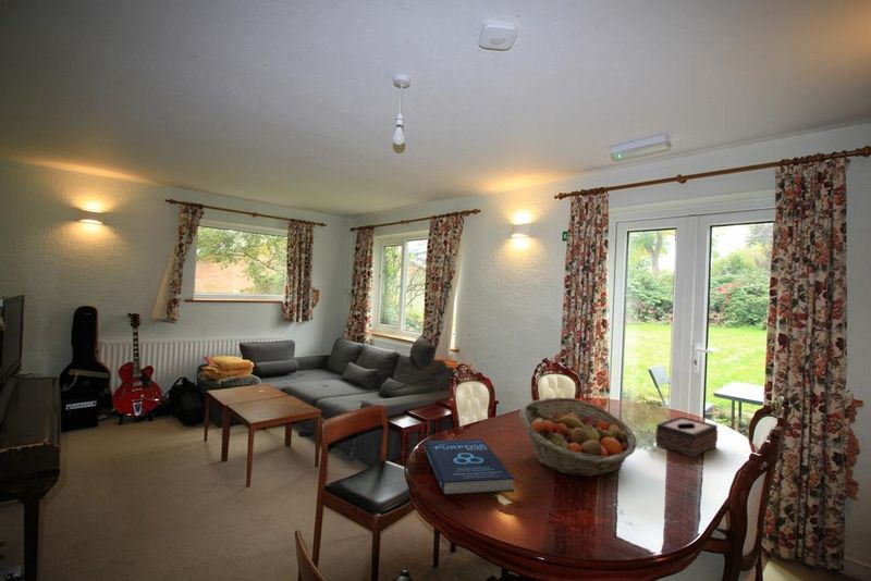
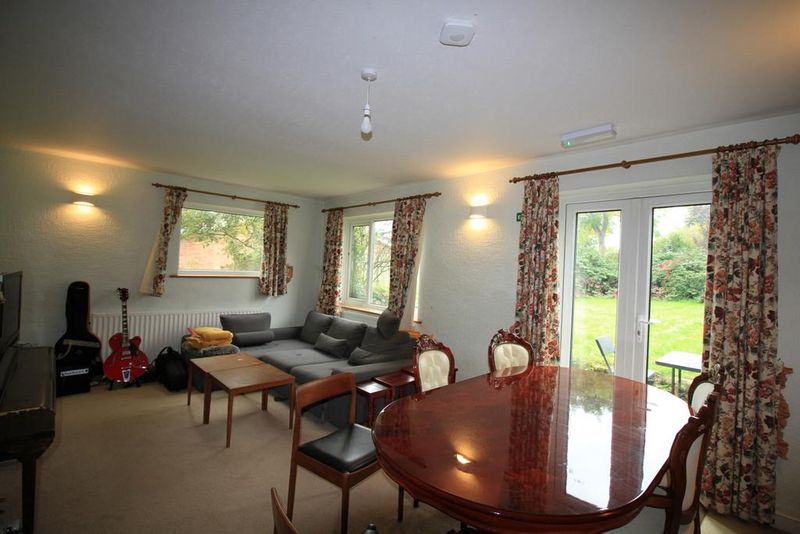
- book (464, 462)
- fruit basket (576, 434)
- tissue box (686, 435)
